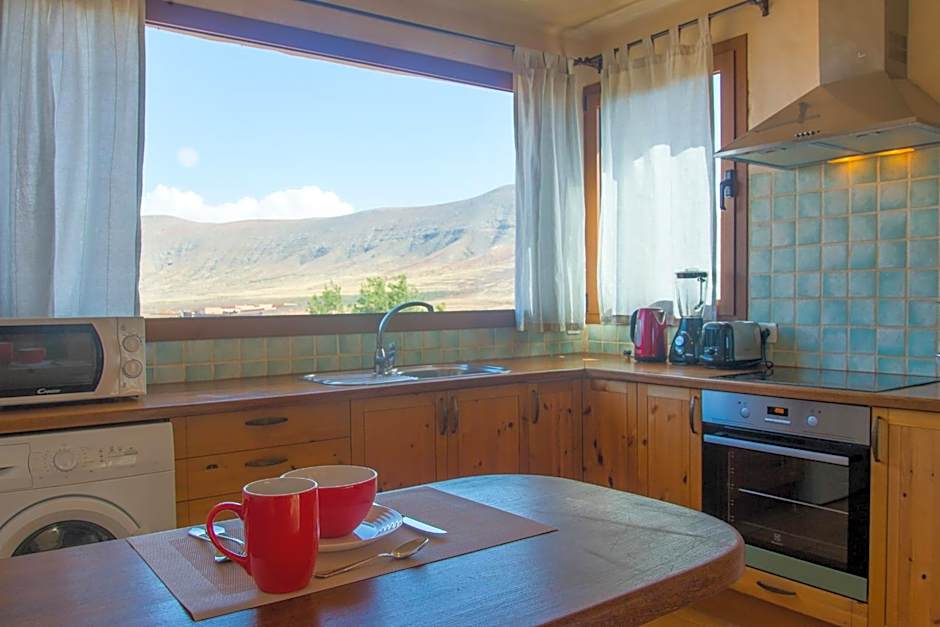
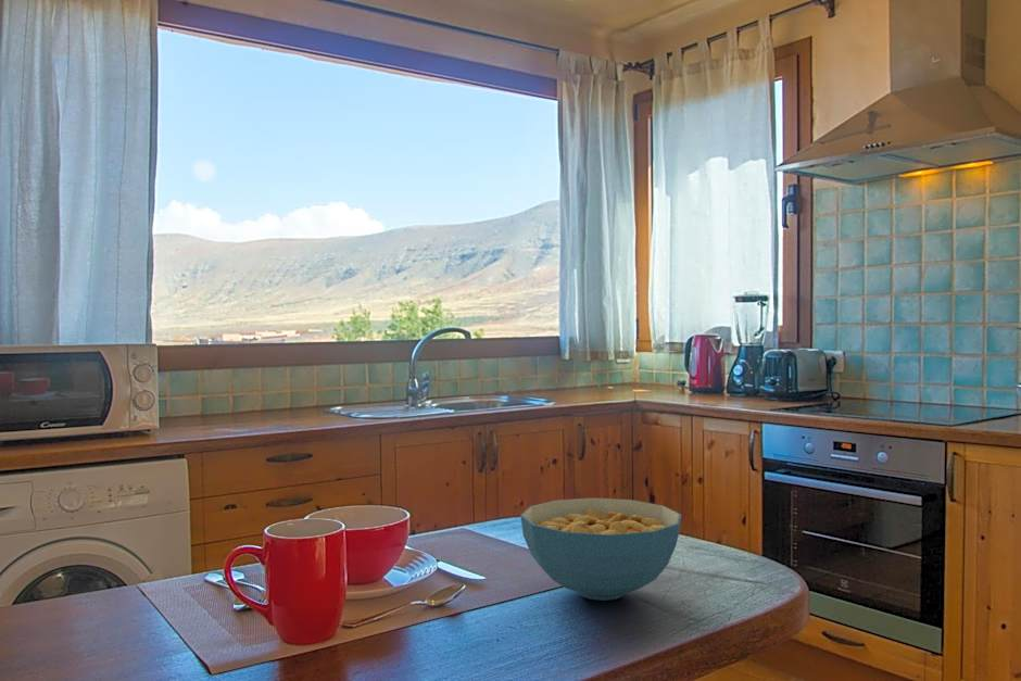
+ cereal bowl (601, 553)
